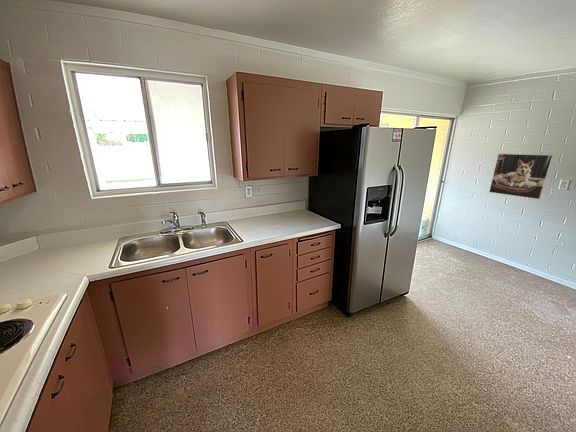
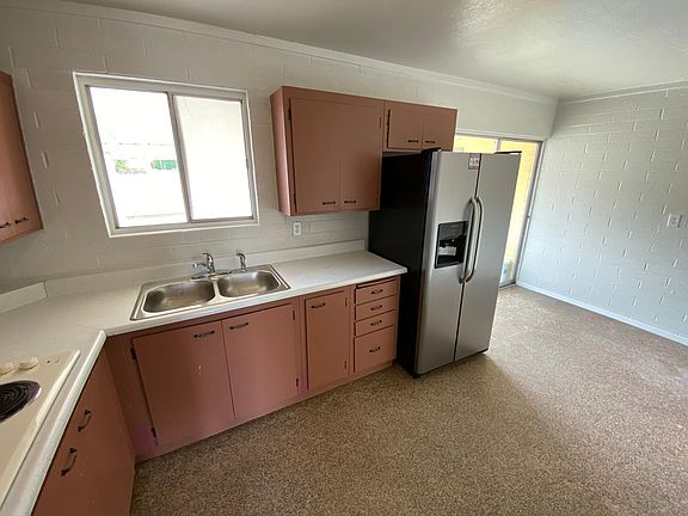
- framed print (518, 175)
